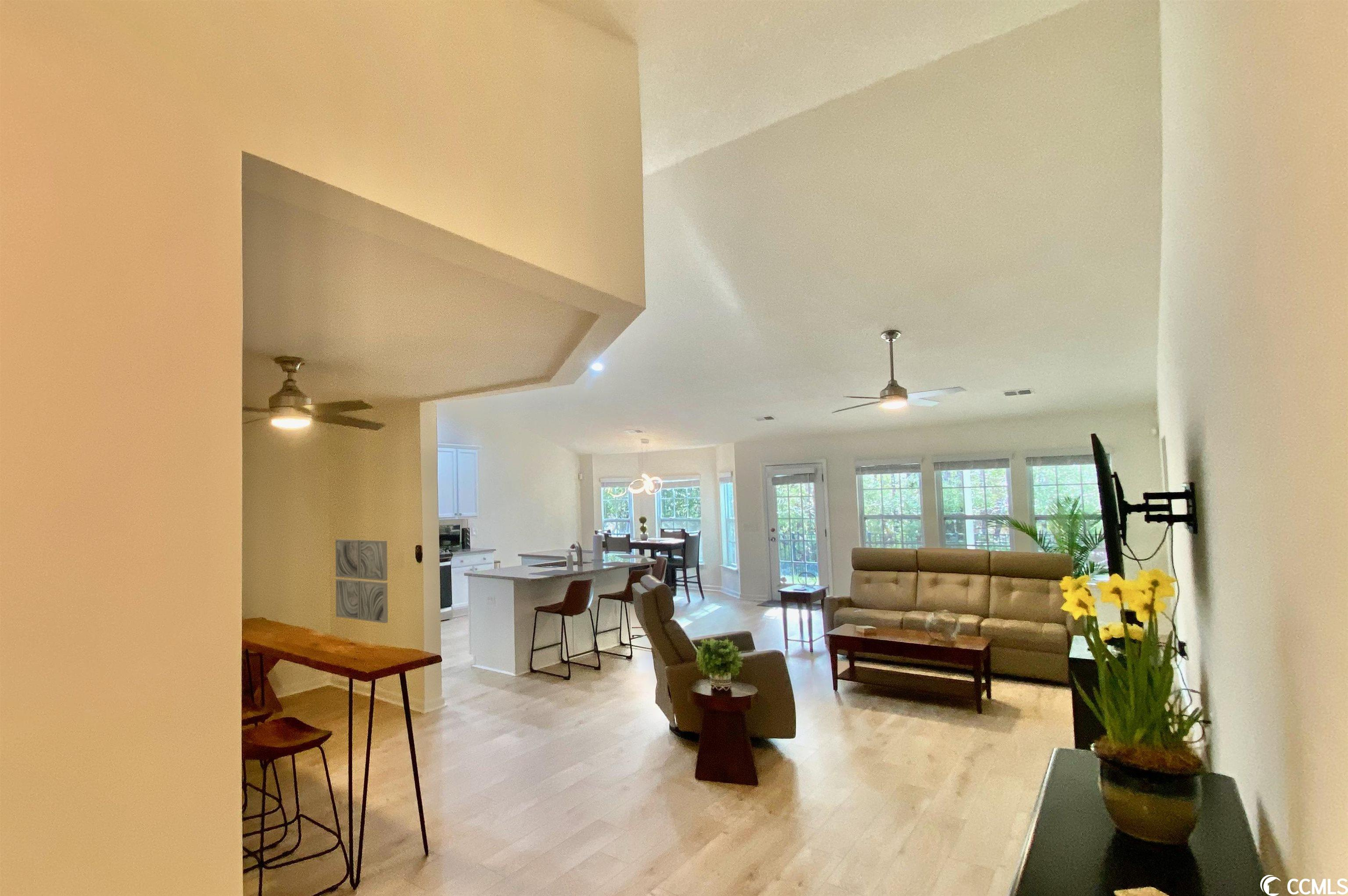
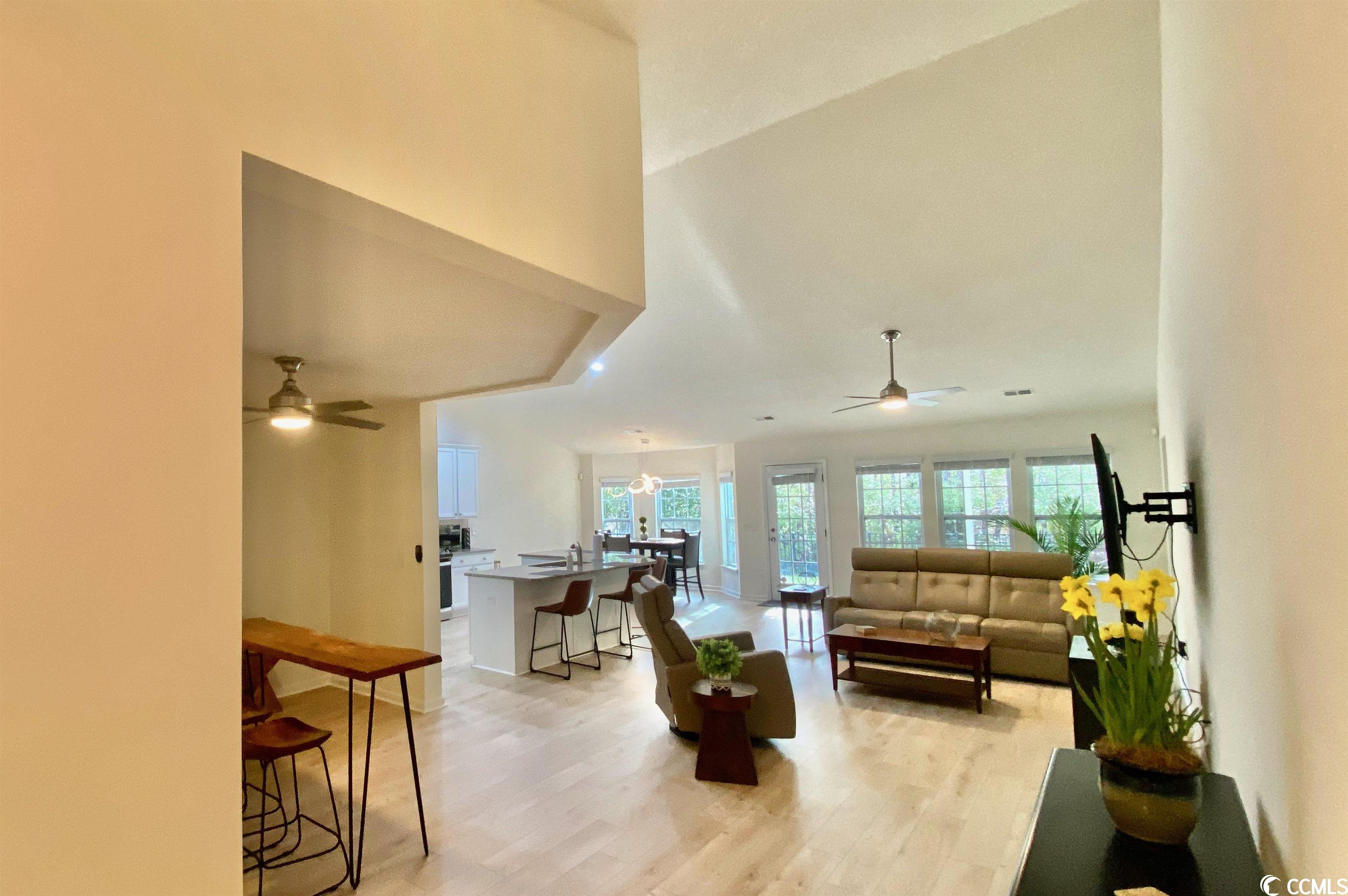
- wall art (360, 580)
